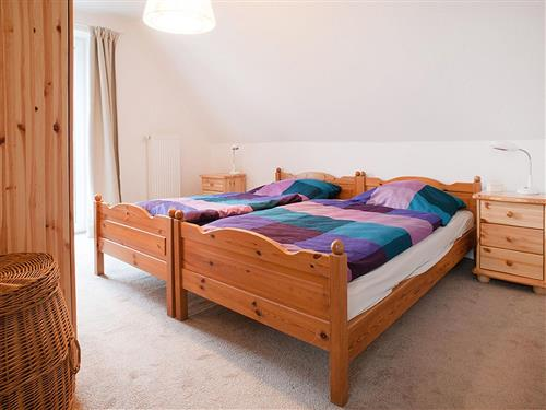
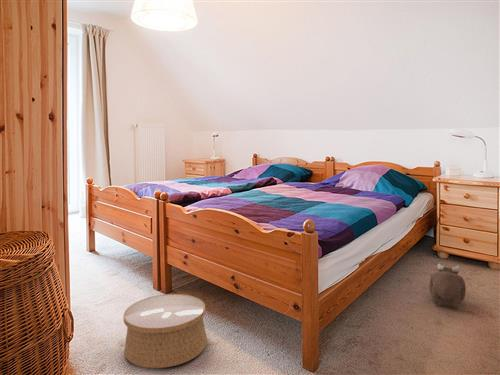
+ woven basket (166, 326)
+ plush toy (447, 284)
